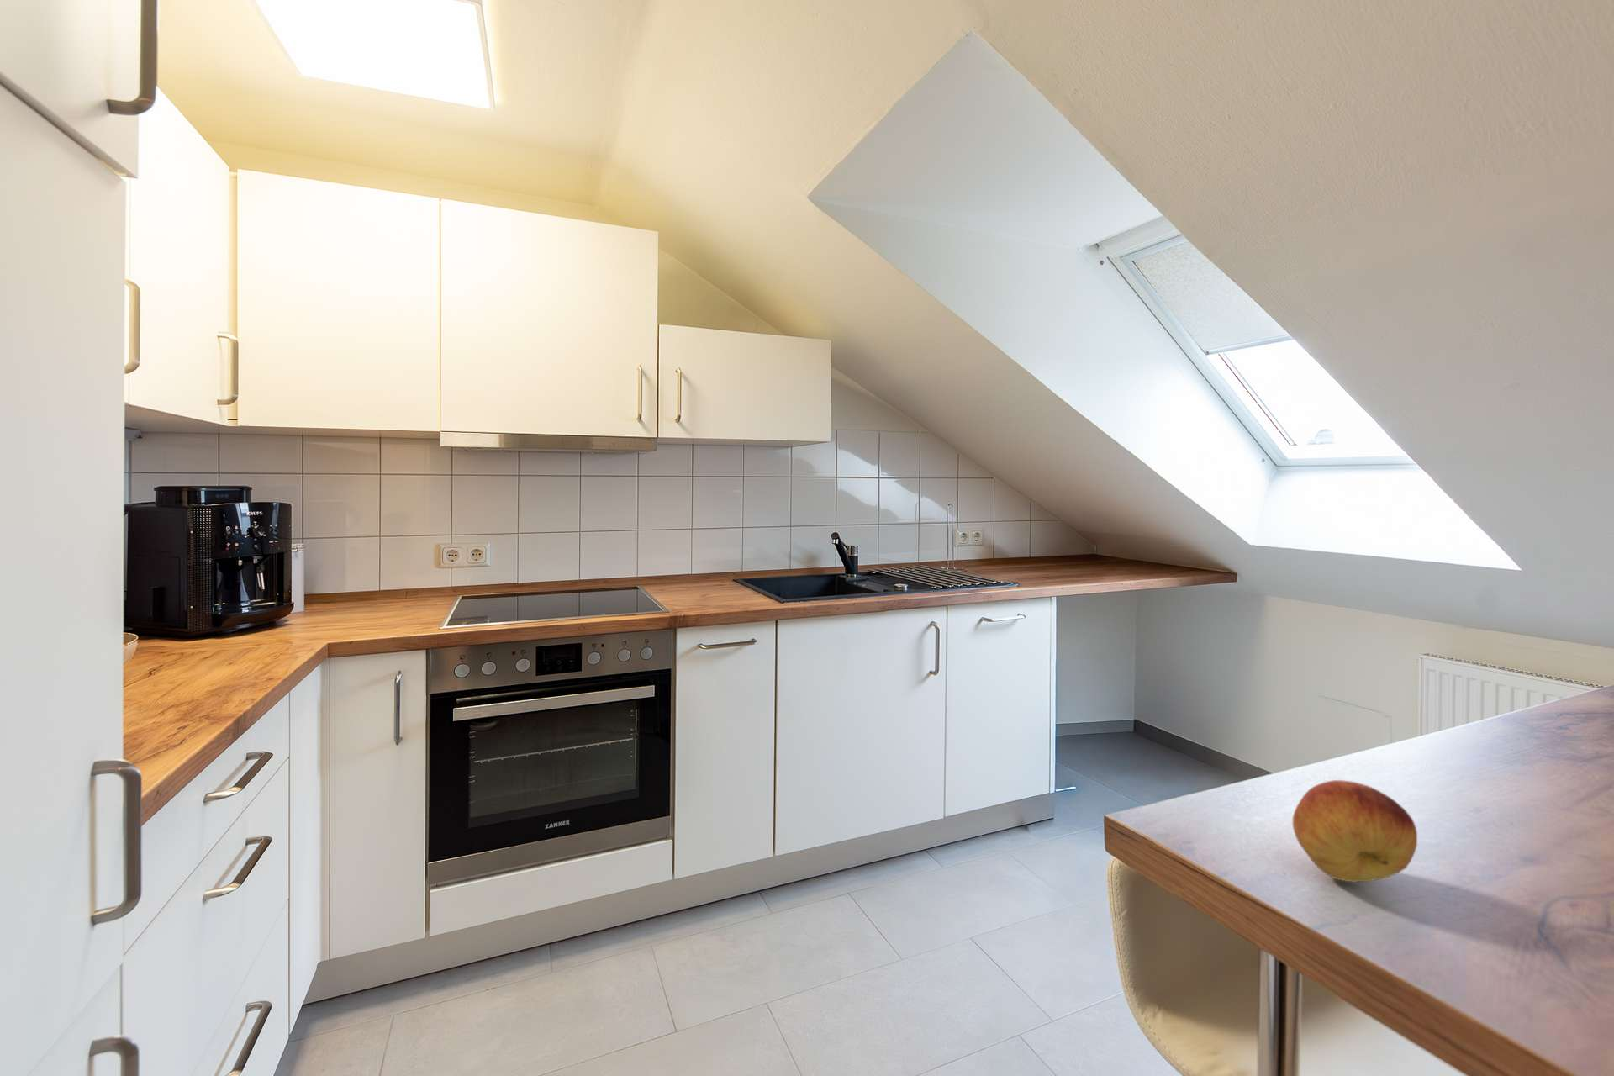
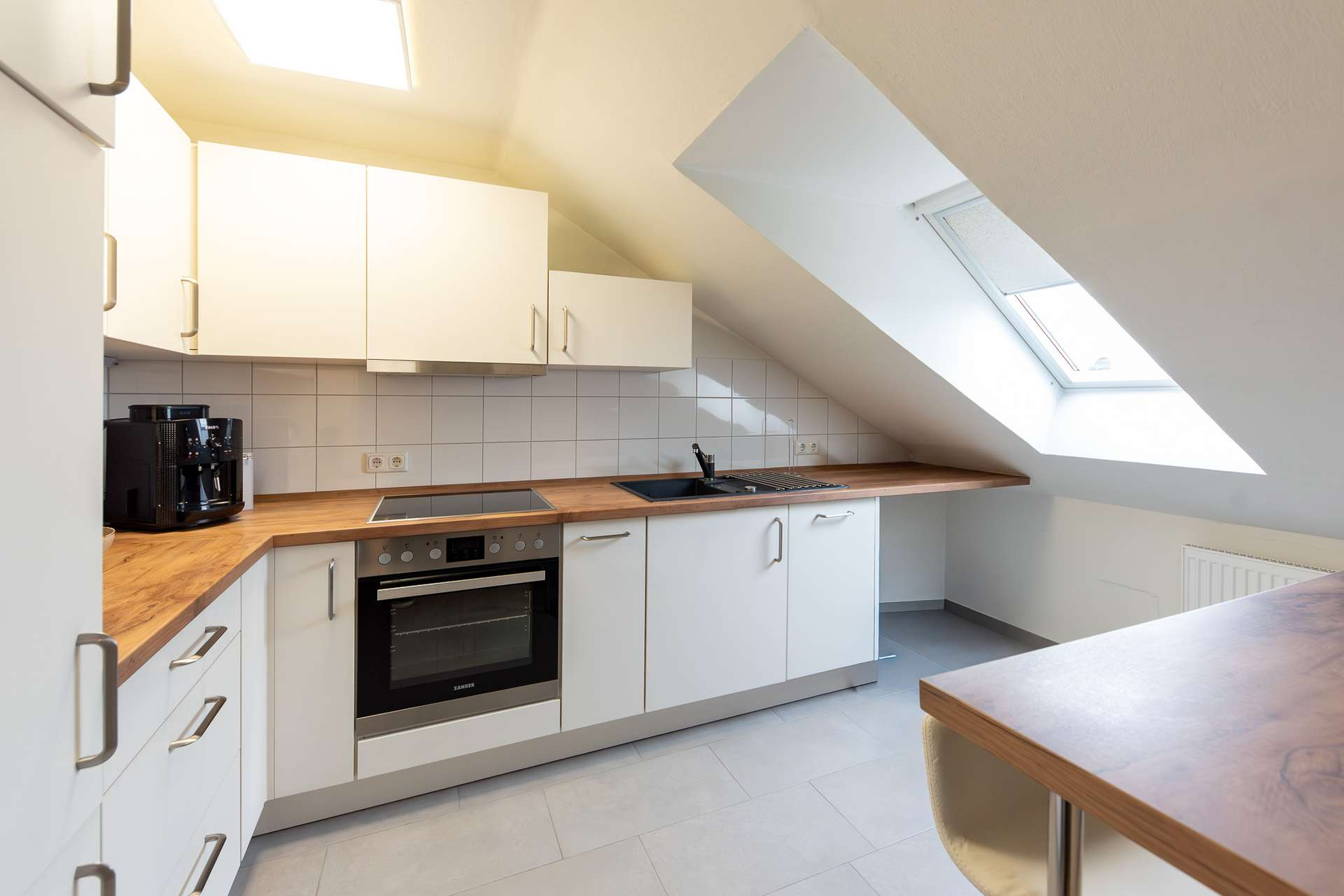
- fruit (1350, 831)
